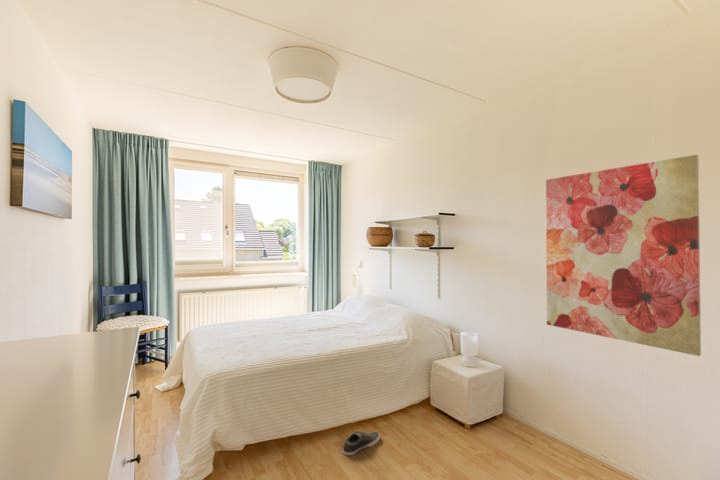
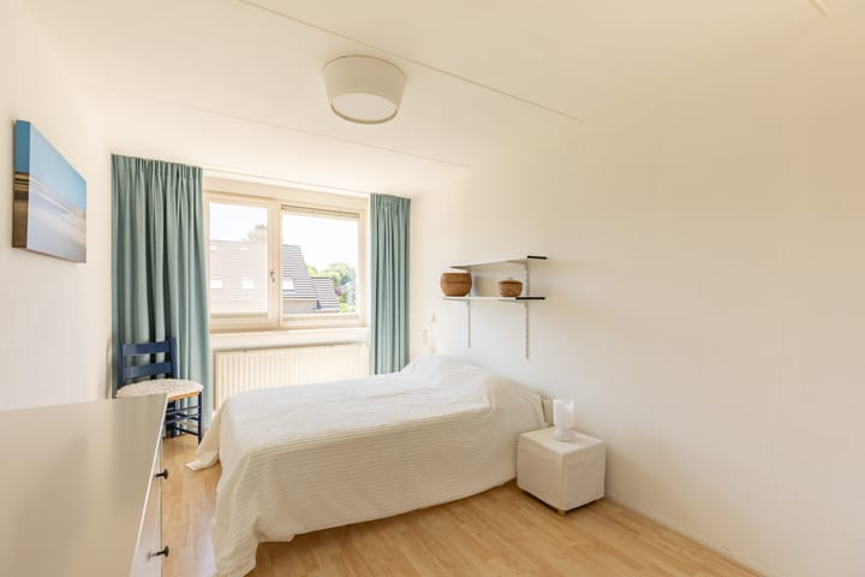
- wall art (610, 253)
- shoe (361, 438)
